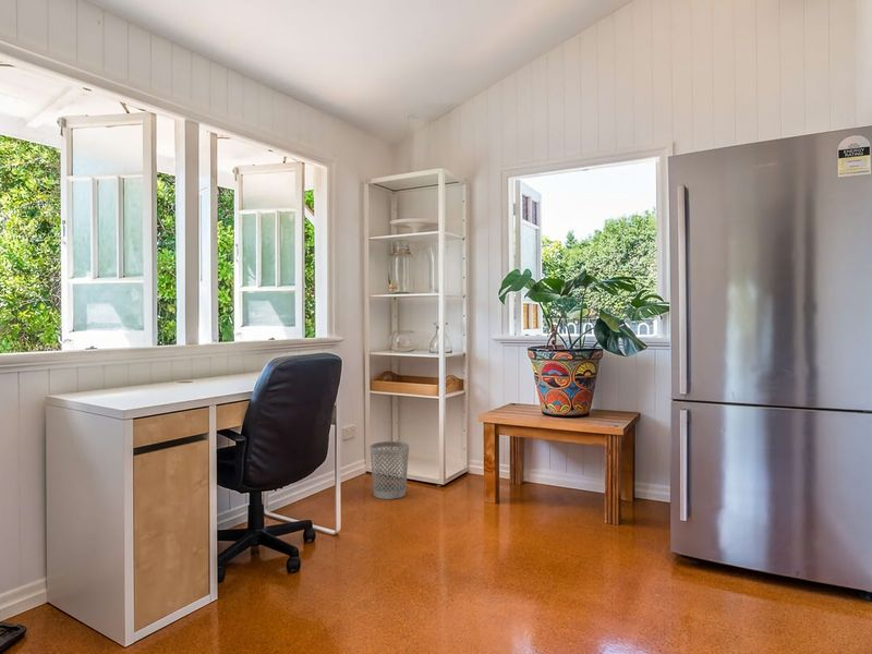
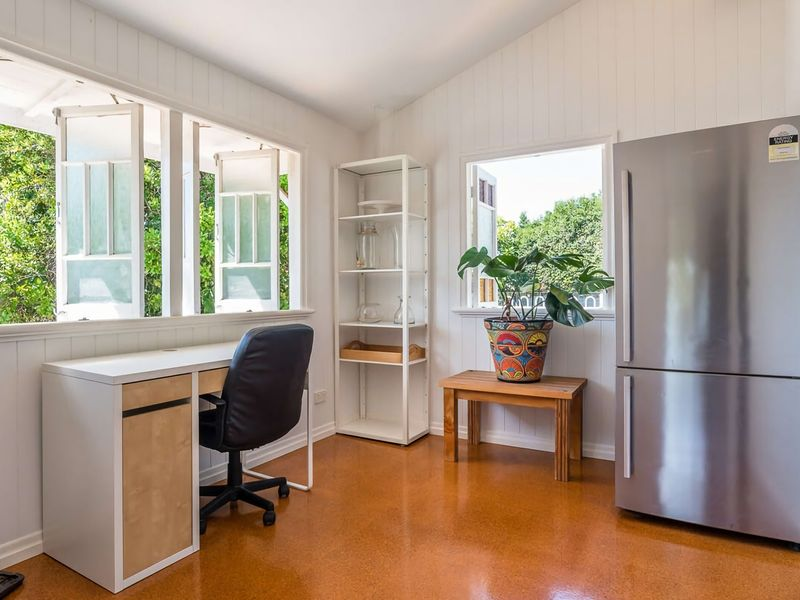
- wastebasket (389, 470)
